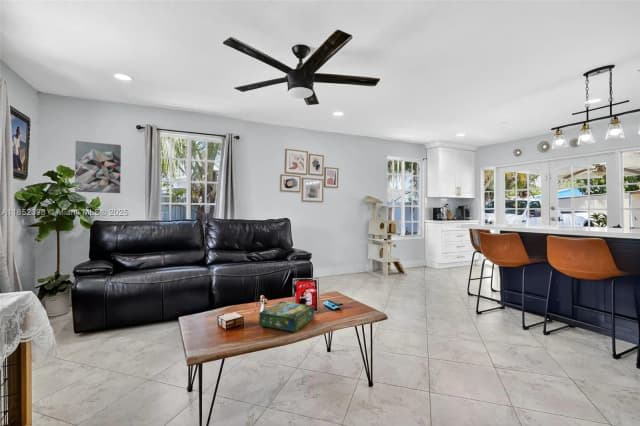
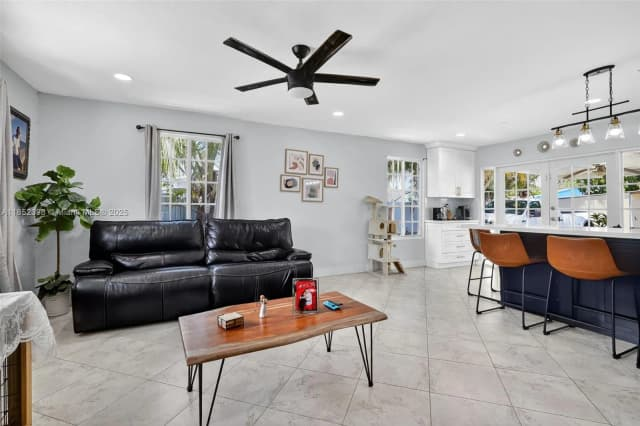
- board game (287, 315)
- wall art (98, 167)
